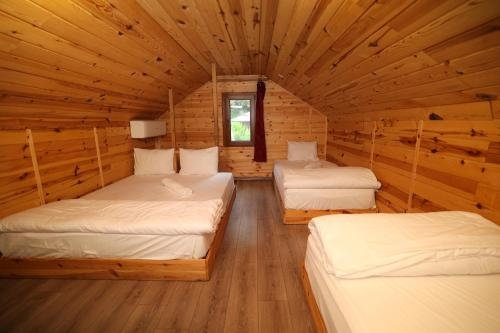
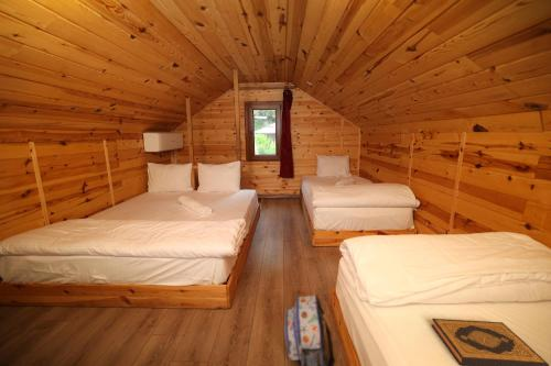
+ hardback book (483, 342)
+ backpack (306, 325)
